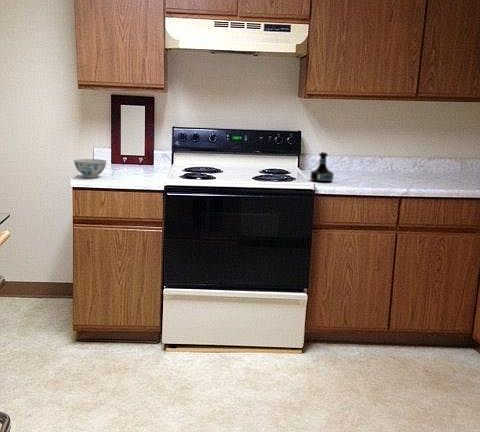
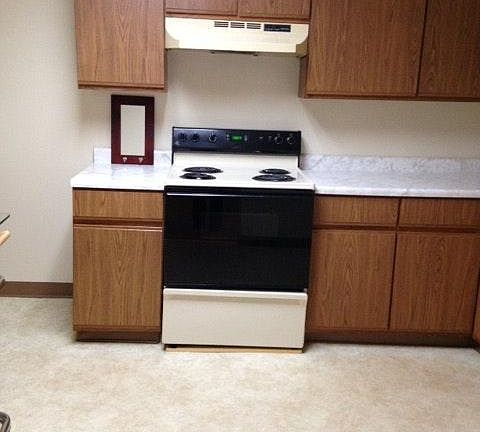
- tequila bottle (322, 166)
- chinaware (90, 168)
